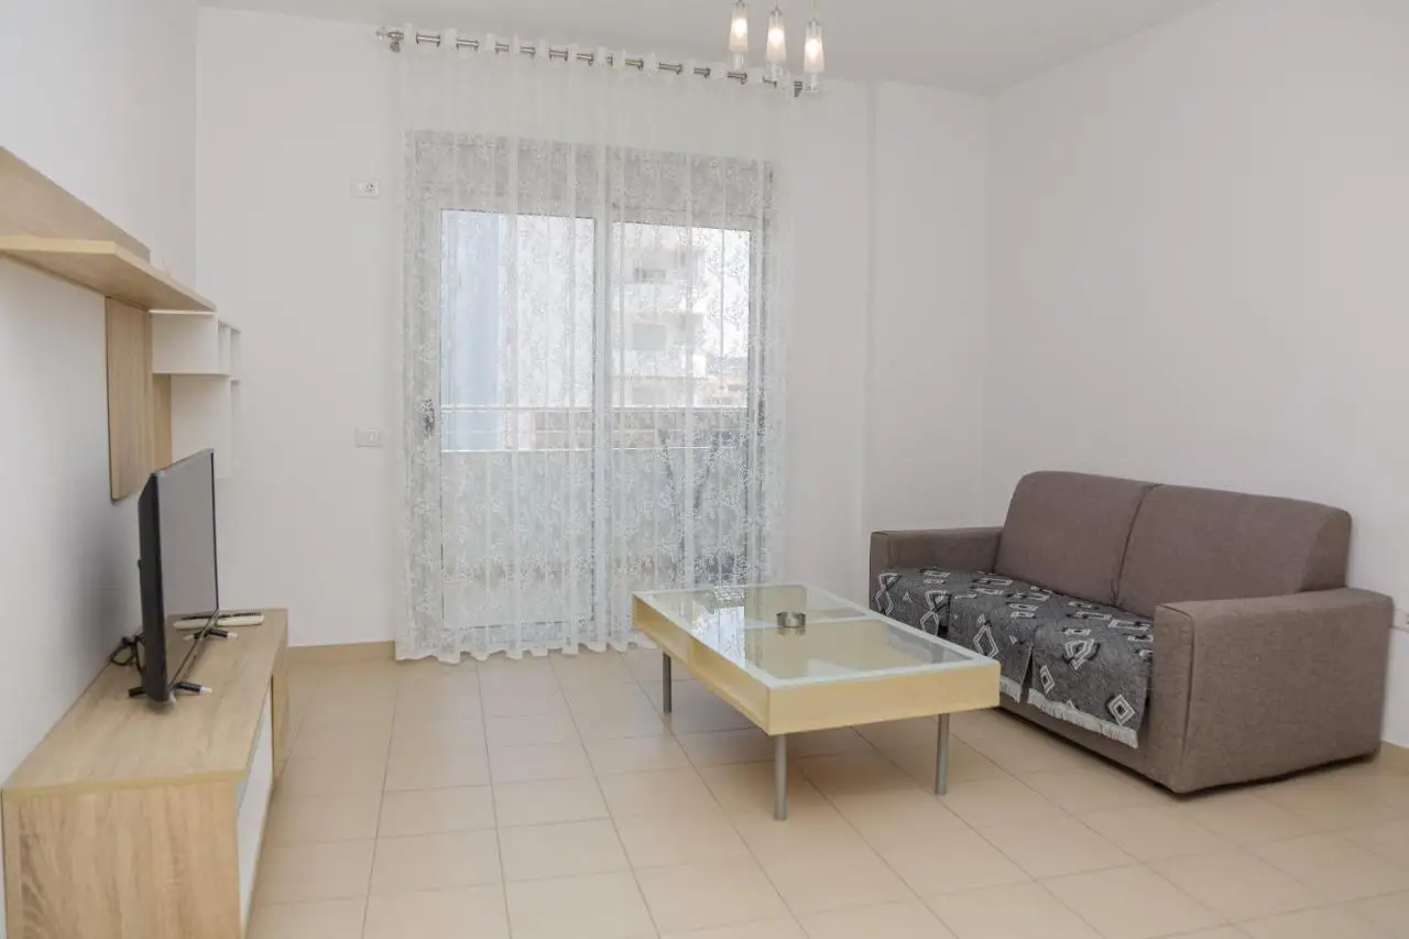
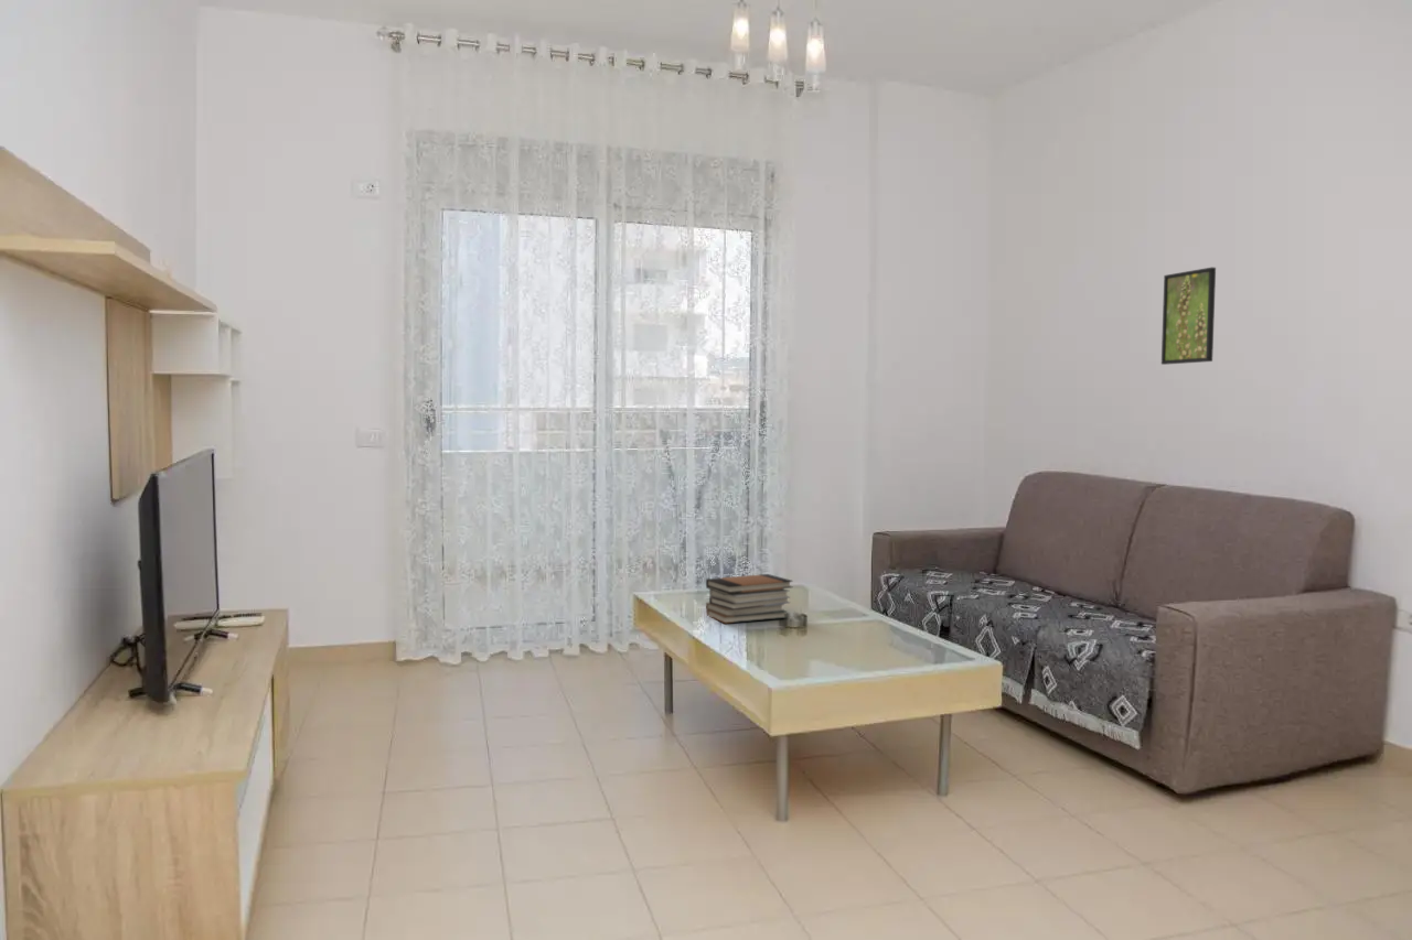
+ book stack (748, 597)
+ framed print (1187, 316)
